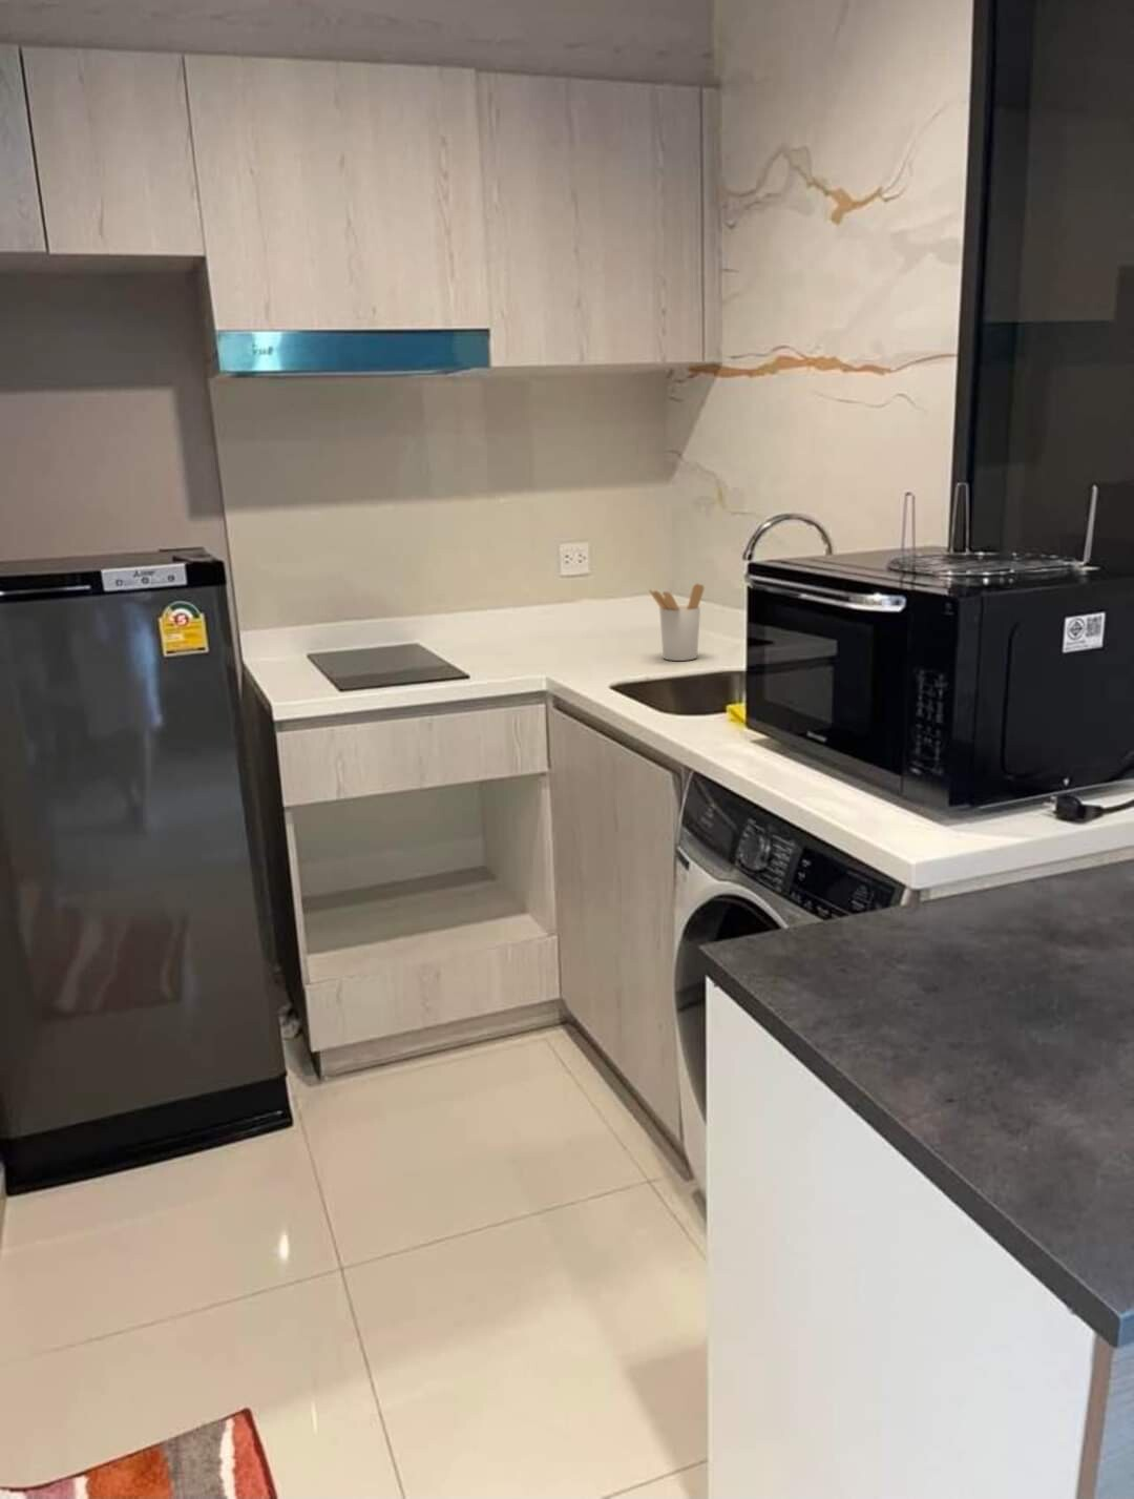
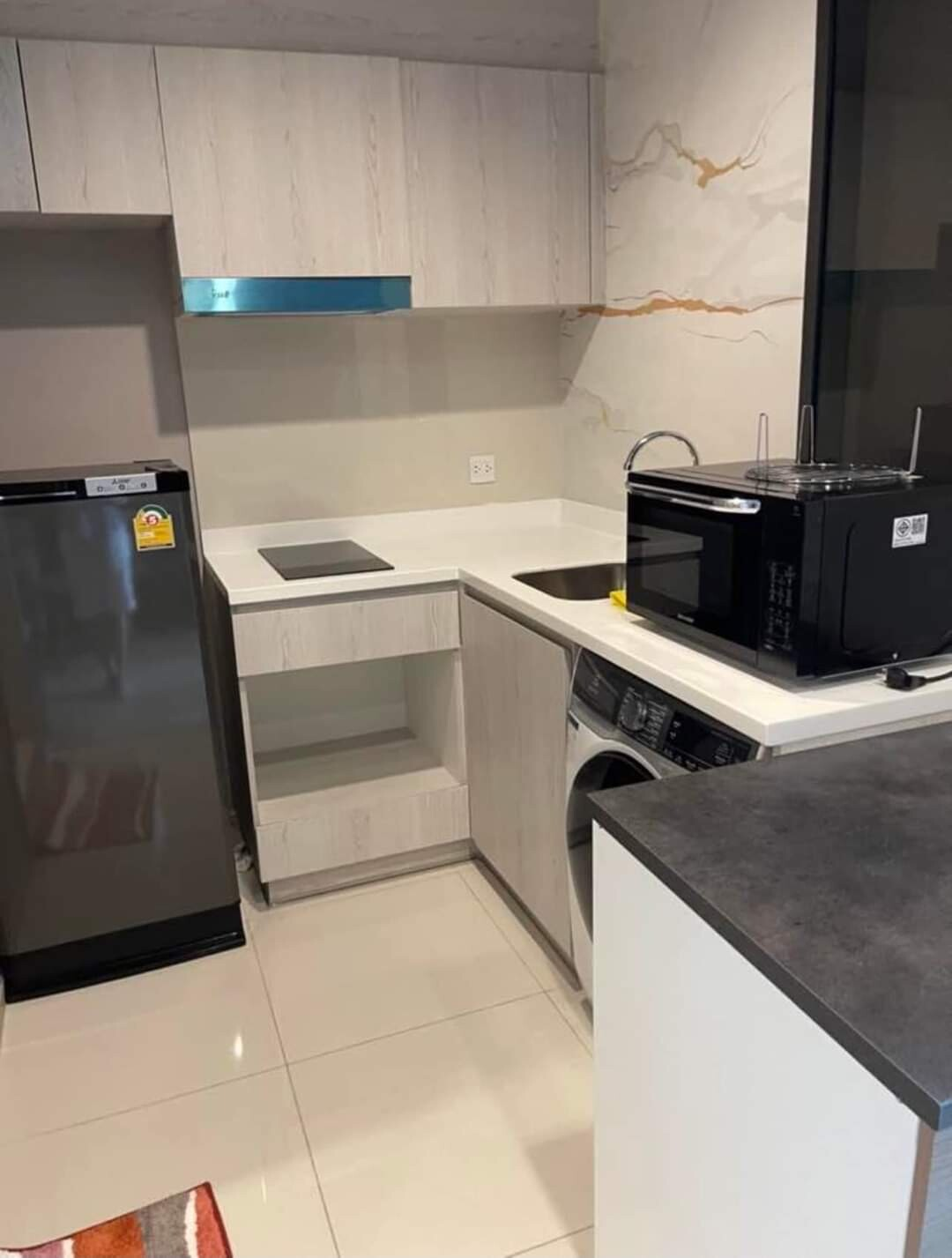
- utensil holder (674, 621)
